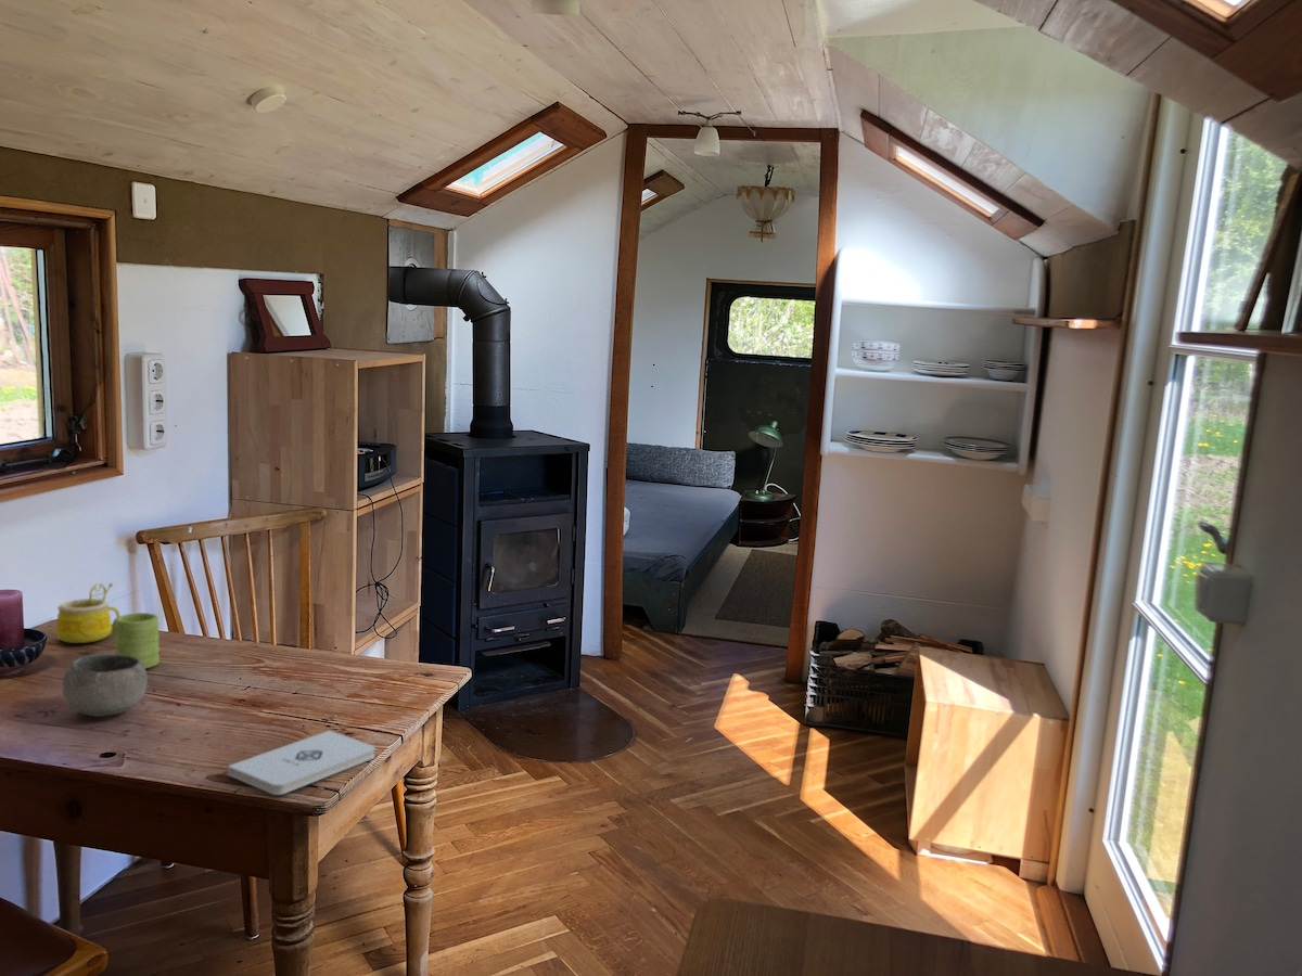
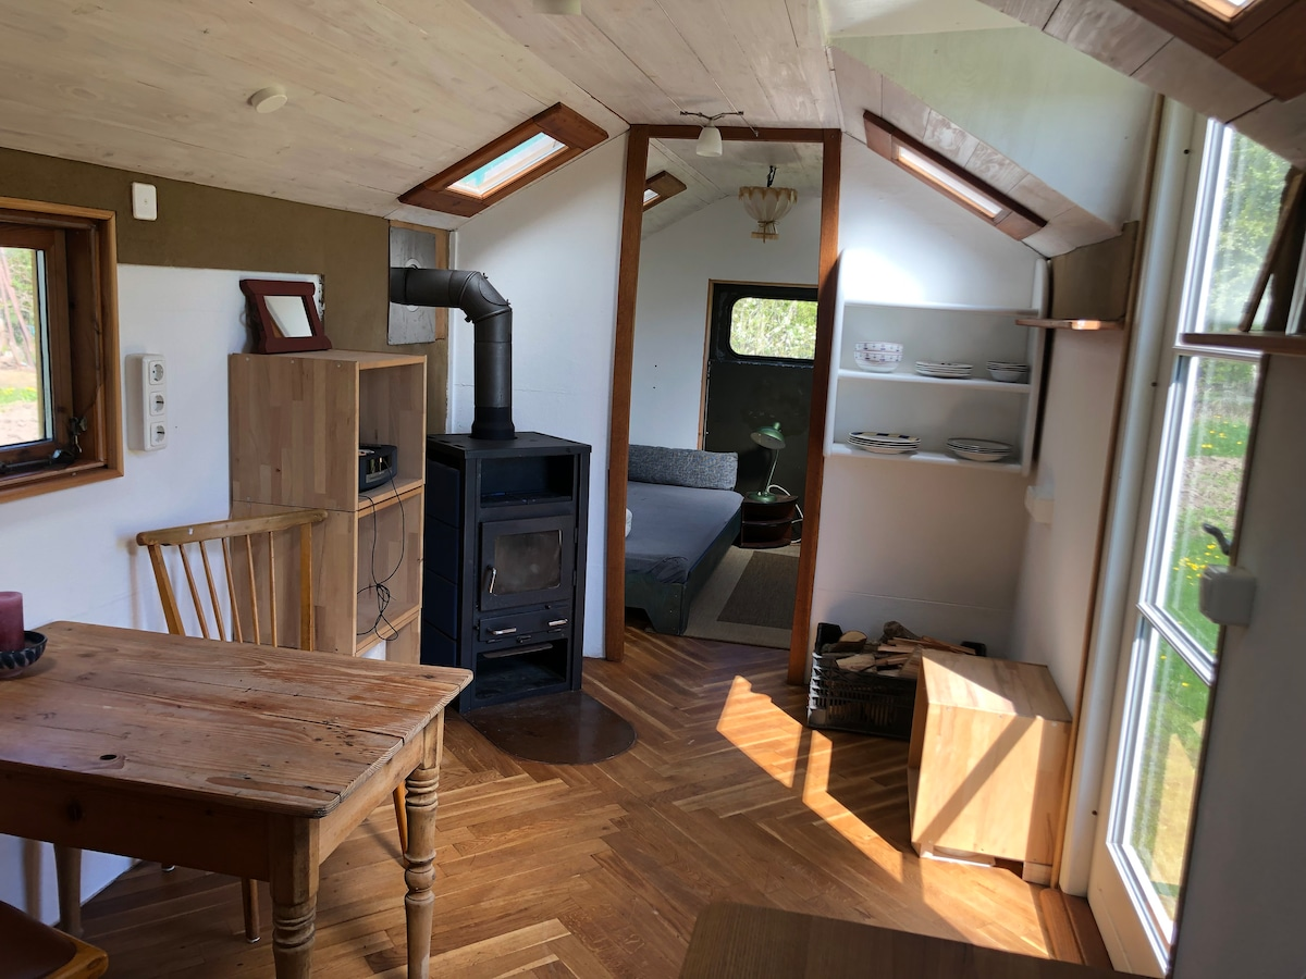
- notepad (305, 760)
- bowl (105, 685)
- mug (89, 612)
- mug (131, 639)
